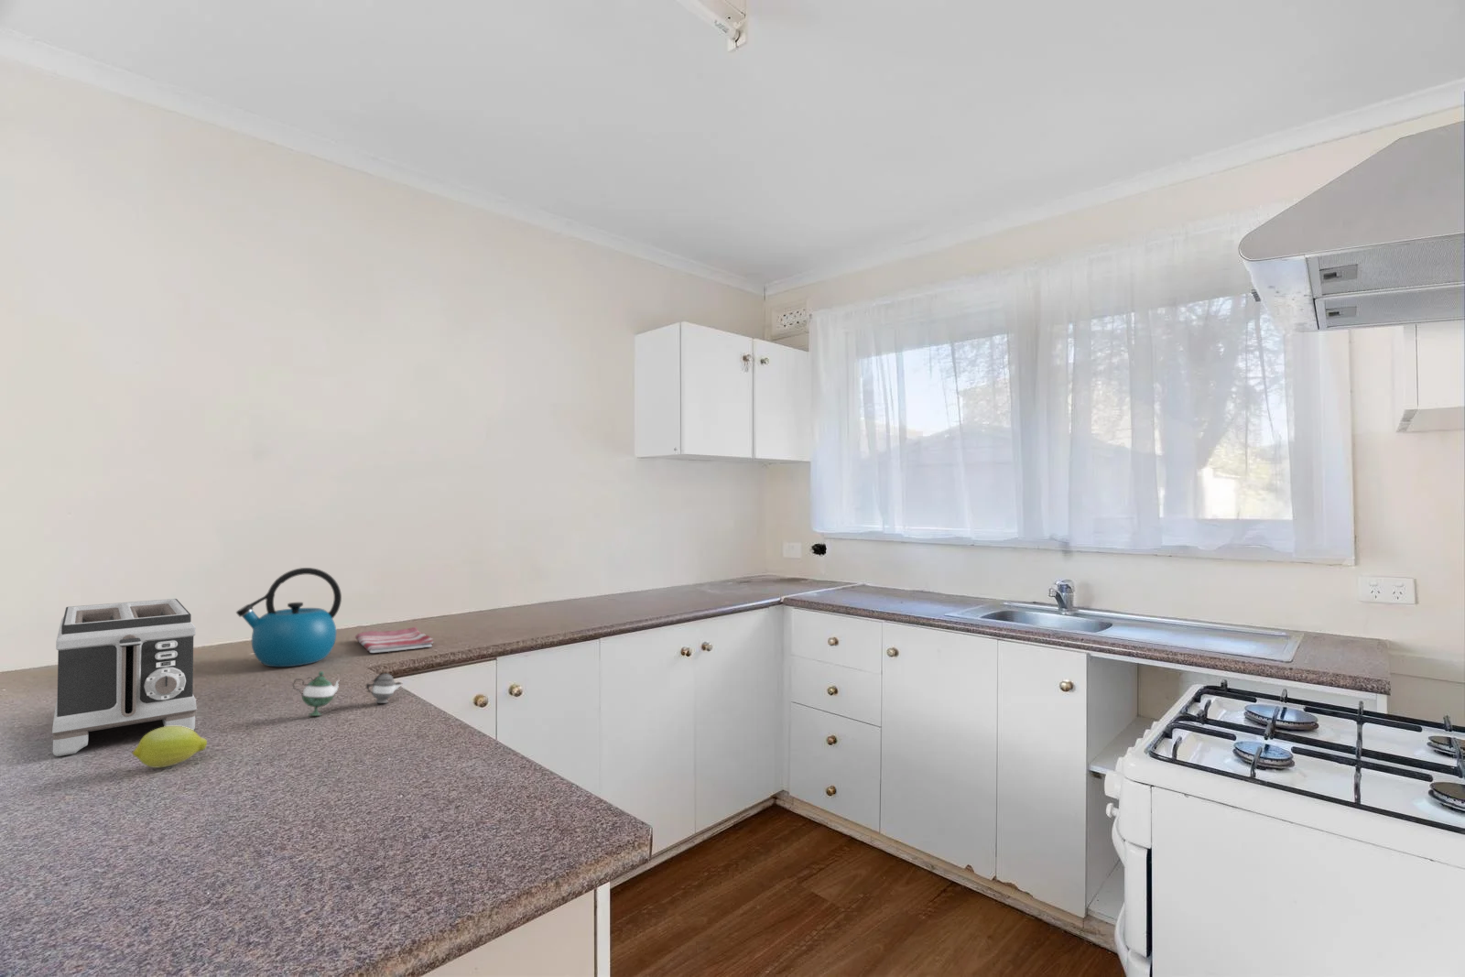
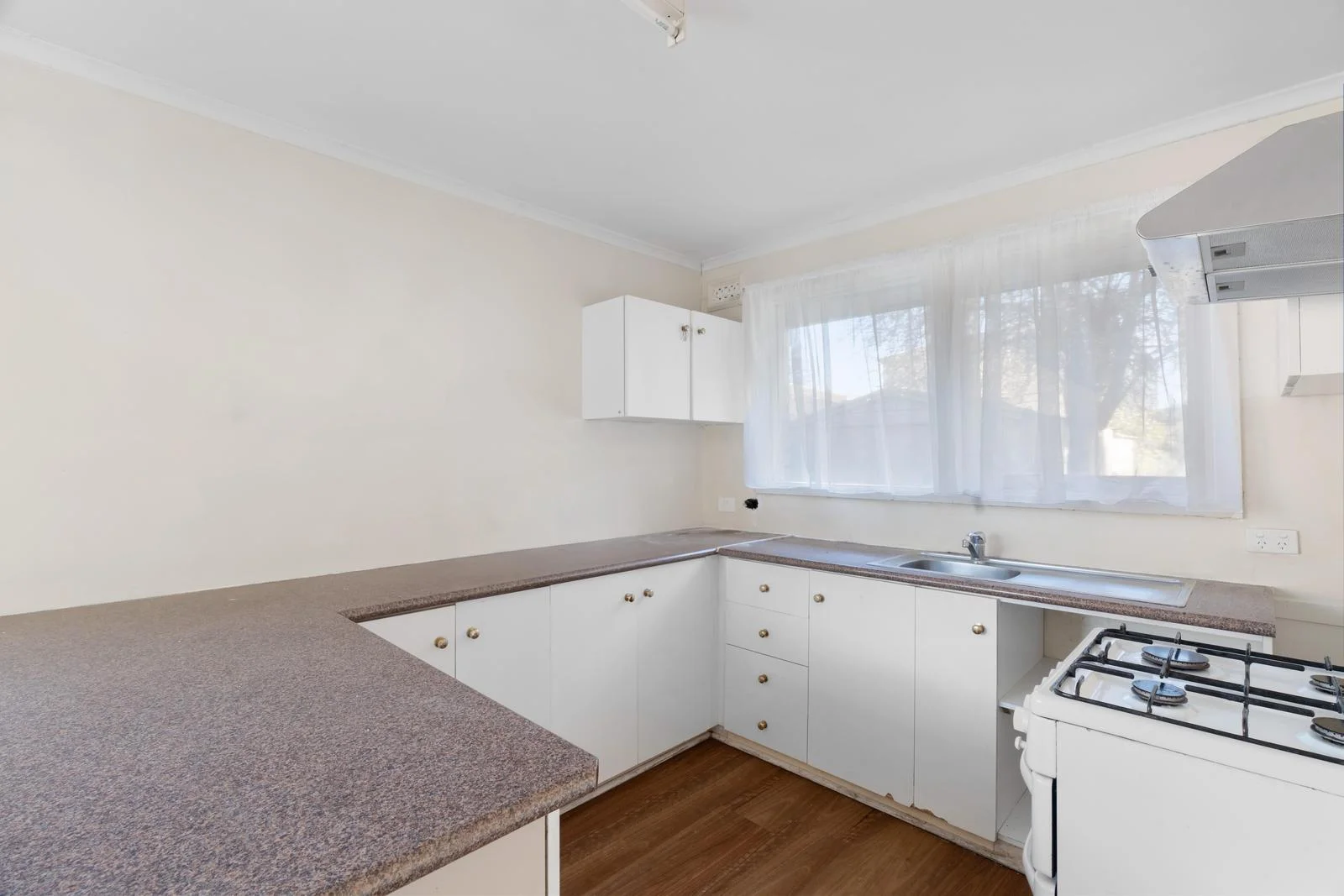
- dish towel (394, 639)
- kettle (290, 615)
- fruit (169, 746)
- toaster (125, 668)
- teapot (338, 685)
